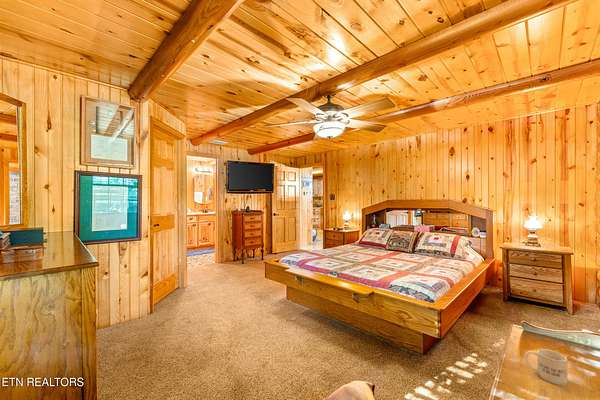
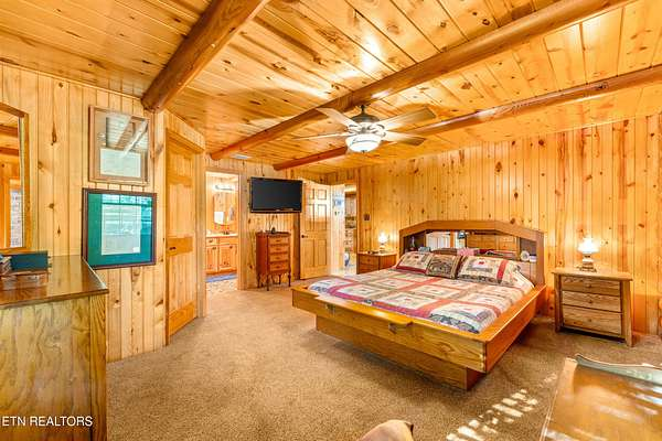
- mug (545, 364)
